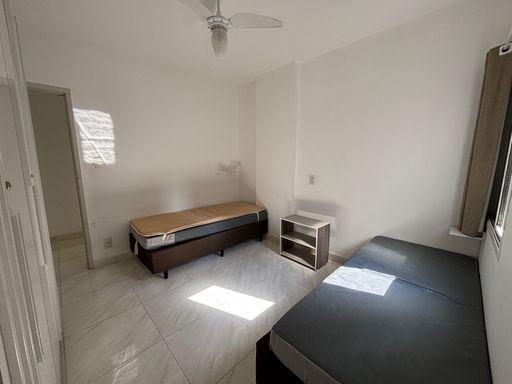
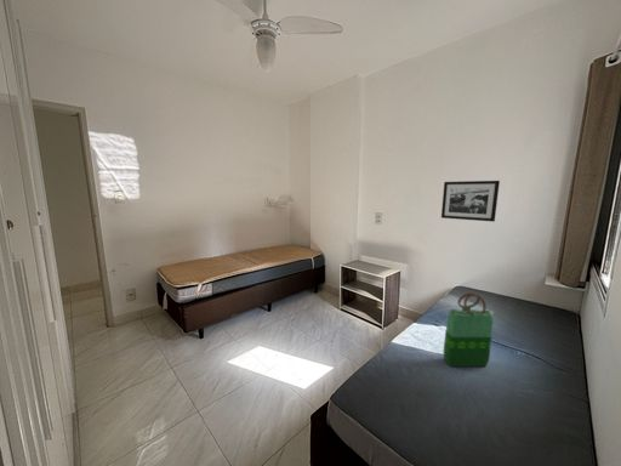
+ picture frame (468, 200)
+ tote bag (468, 328)
